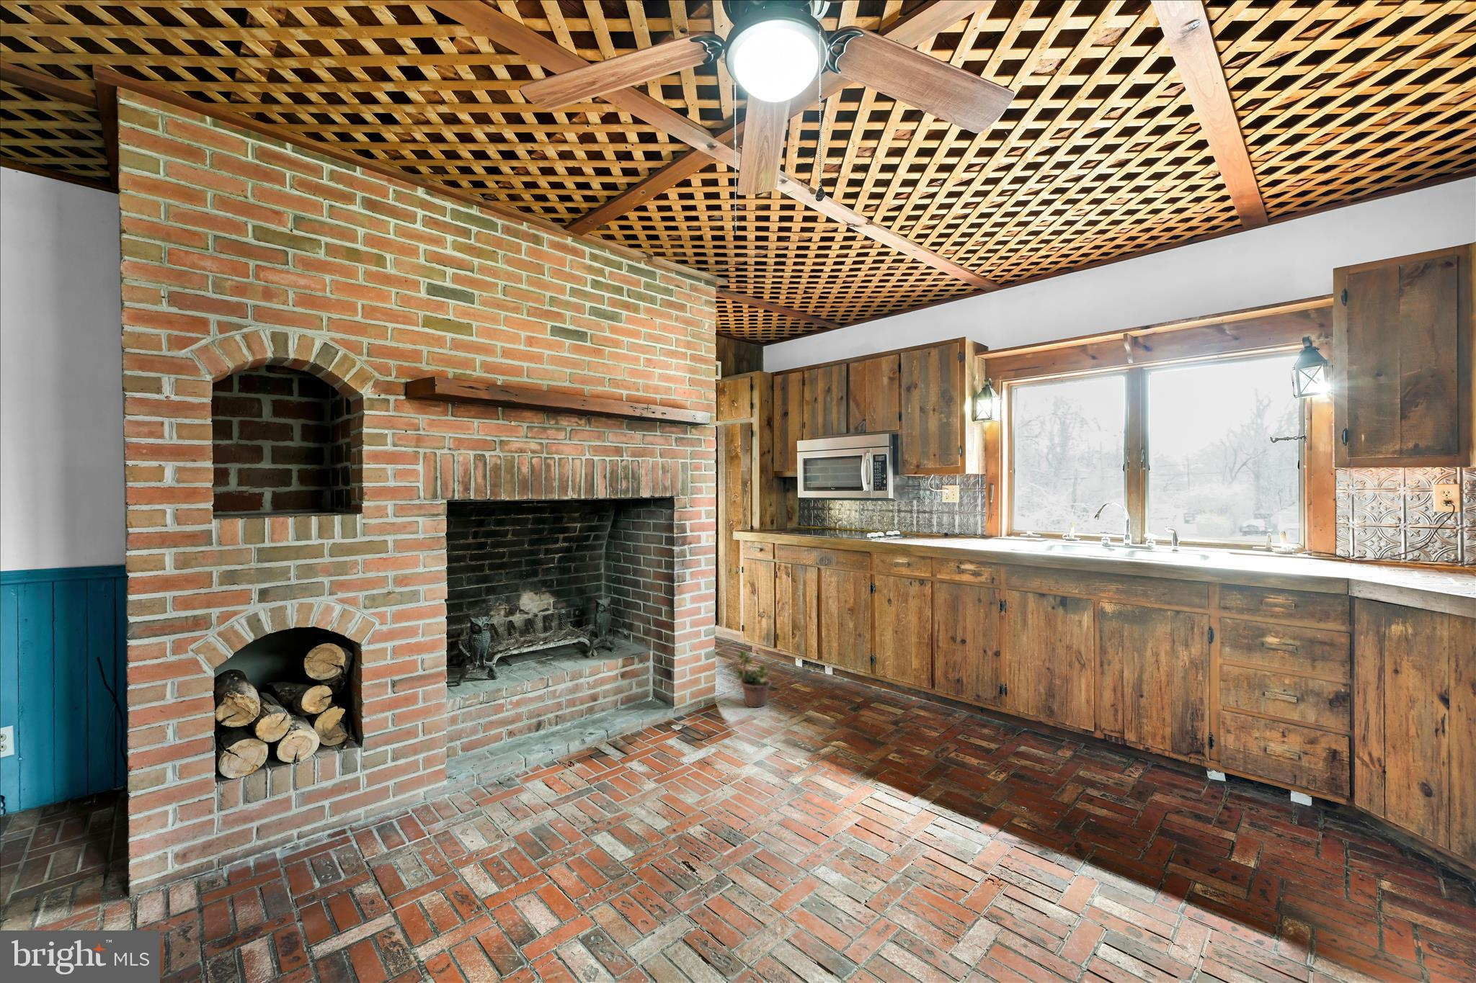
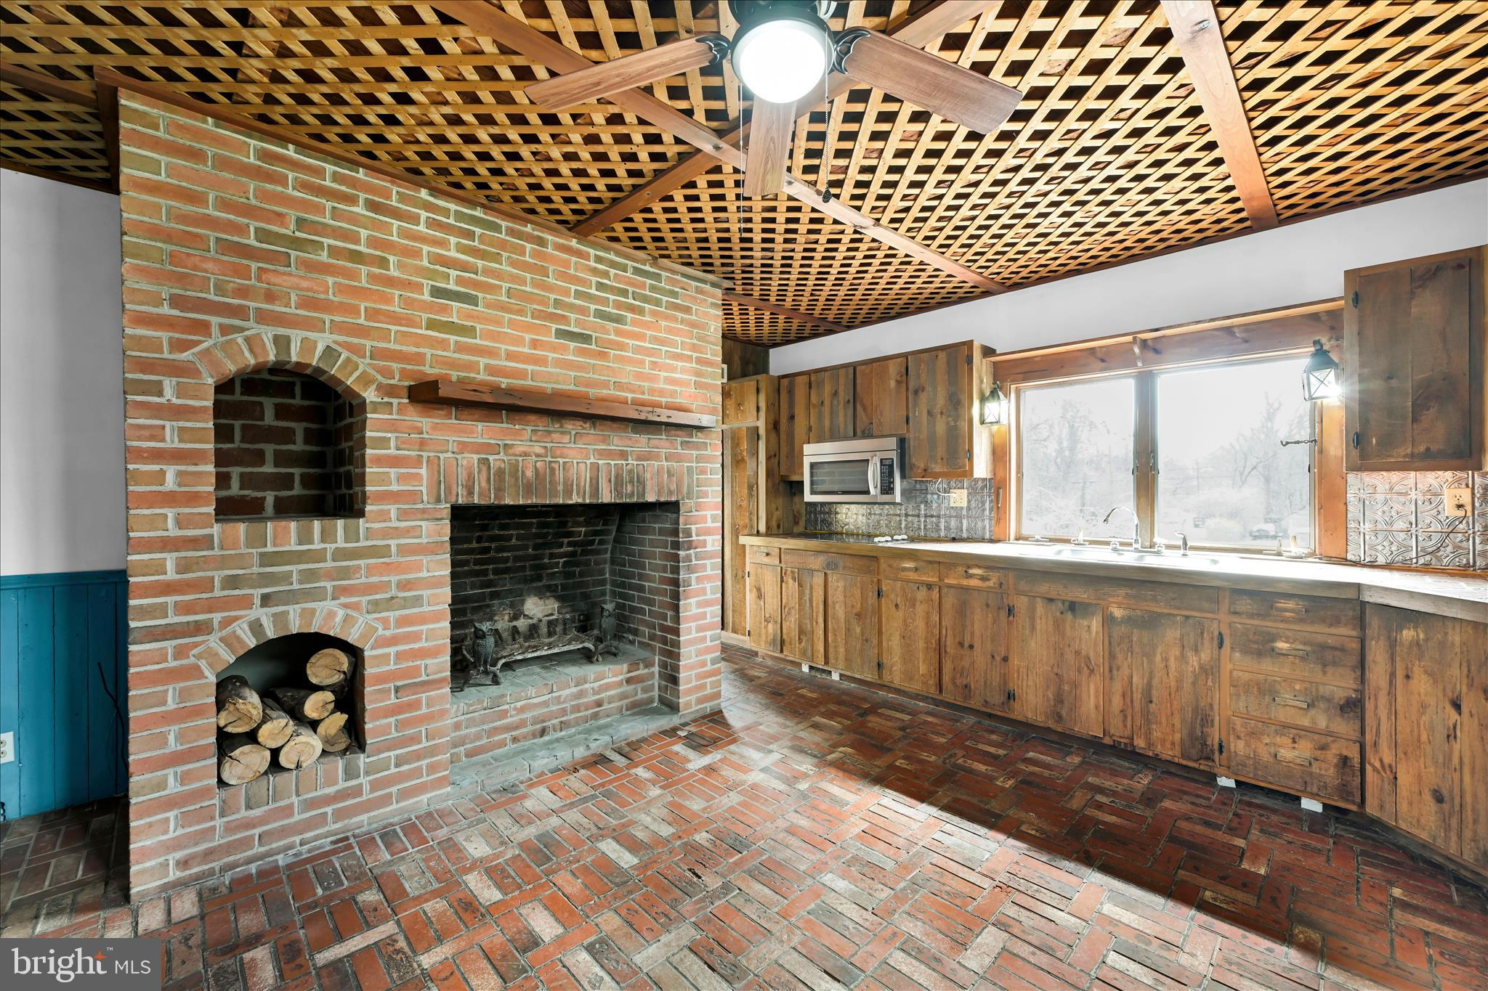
- potted plant (755, 675)
